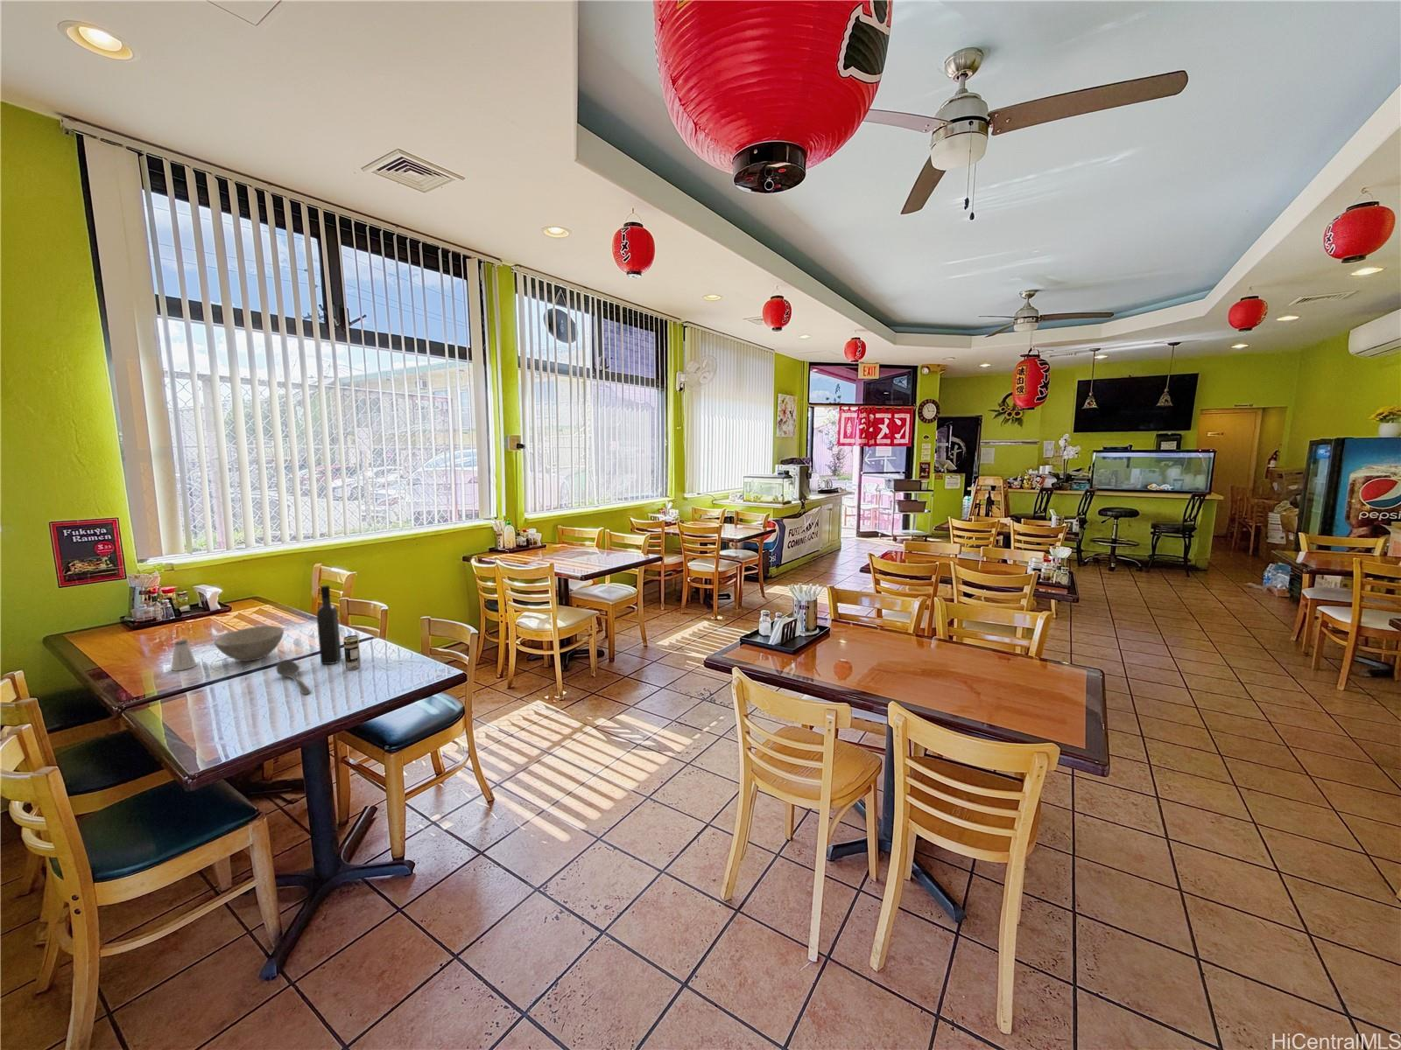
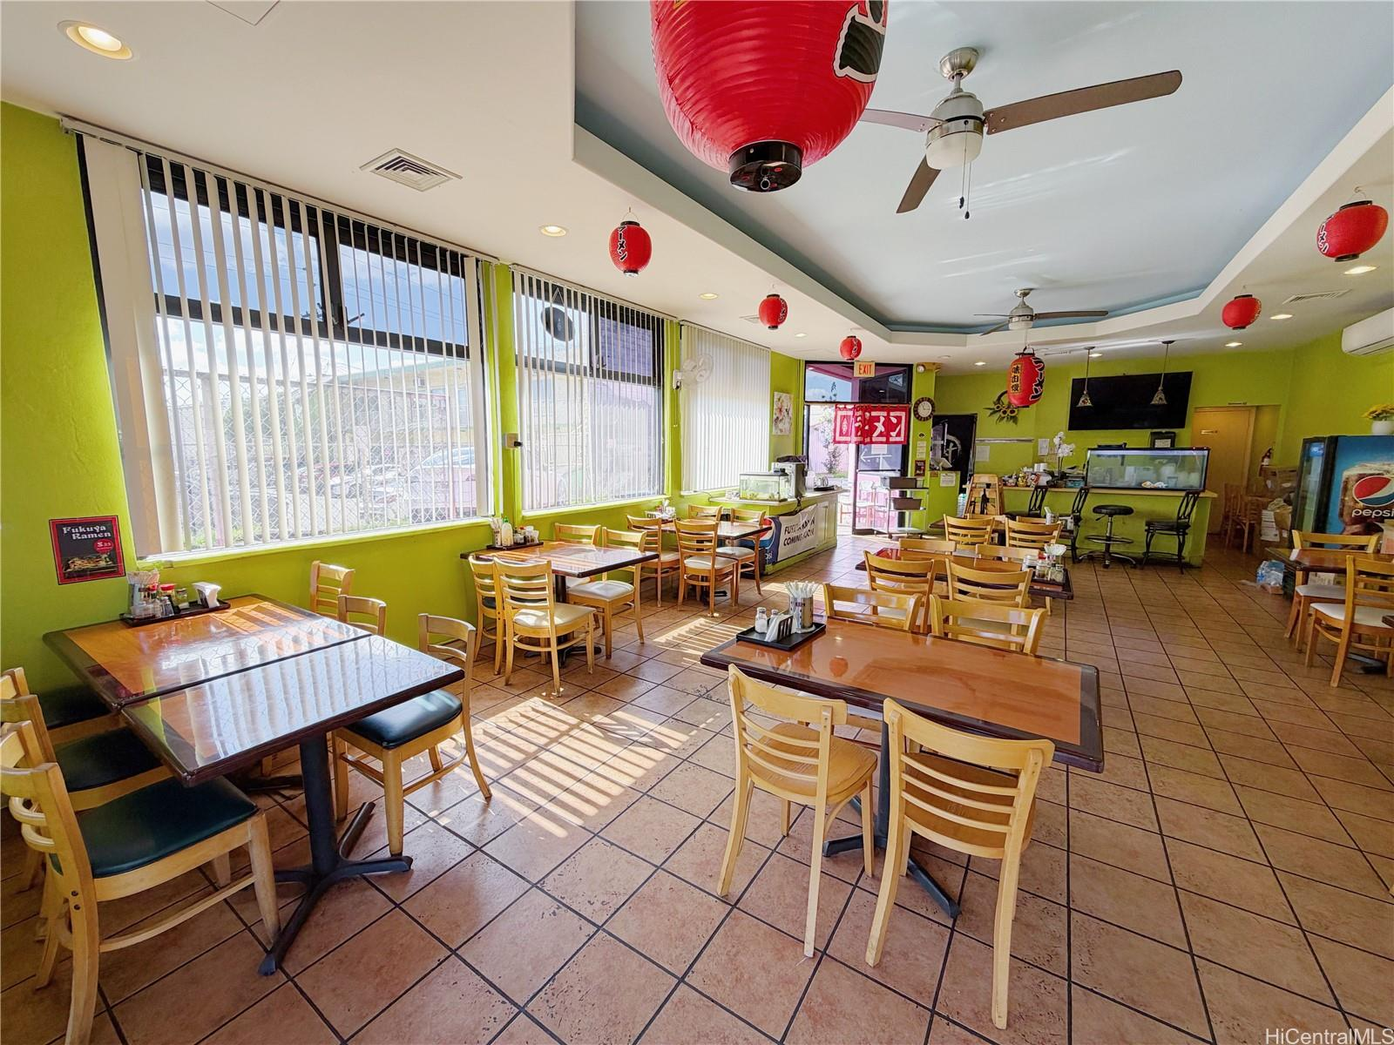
- saltshaker (182, 654)
- stirrer (295, 676)
- beverage can (352, 652)
- wine bottle (328, 624)
- bowl (250, 645)
